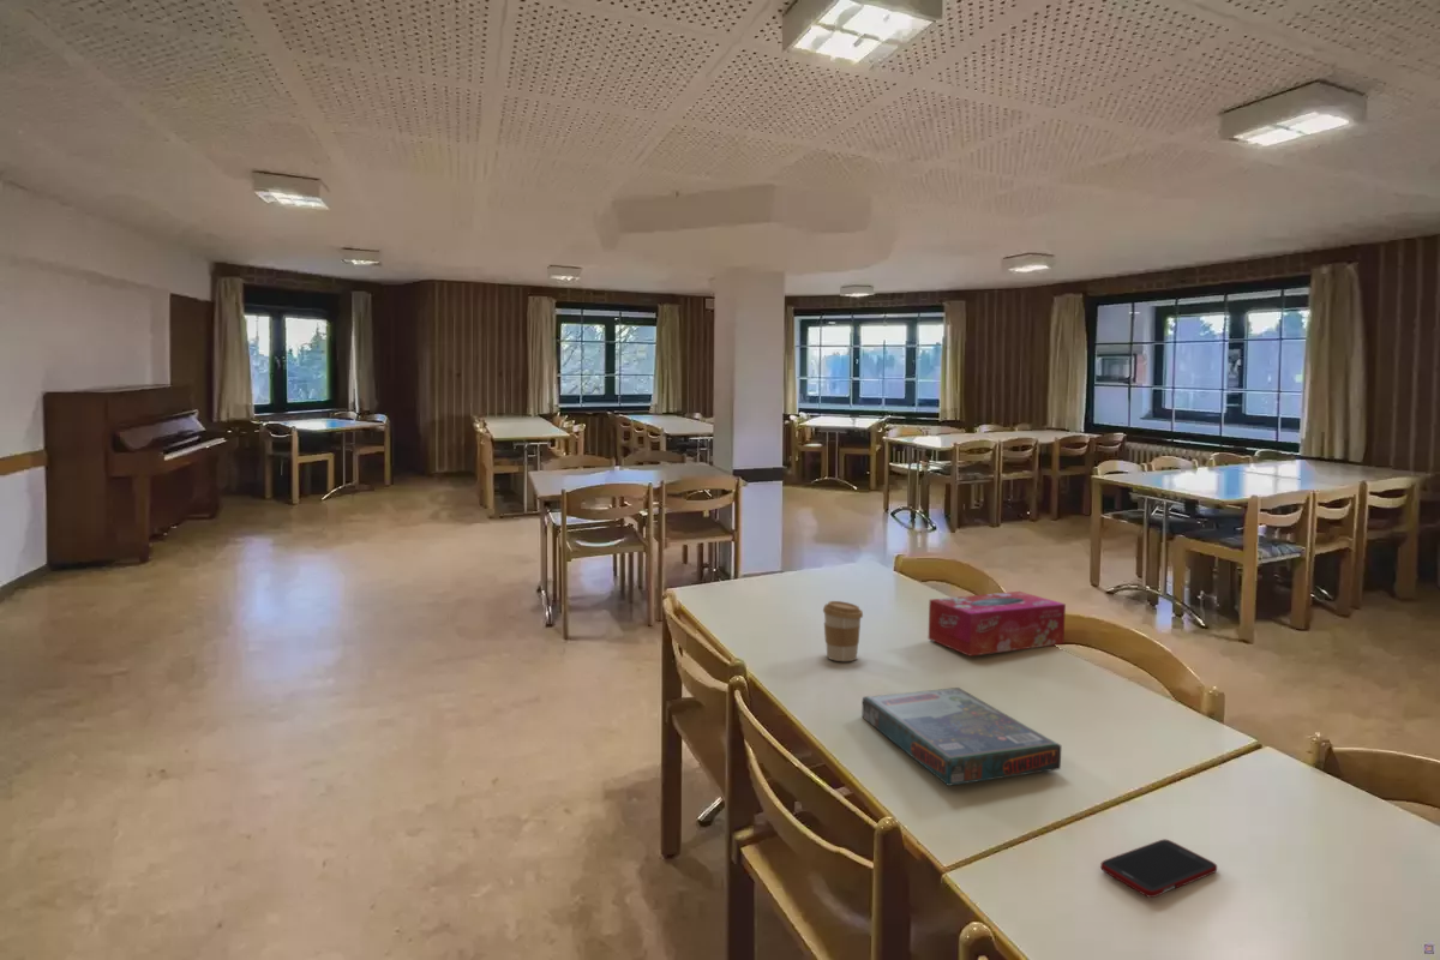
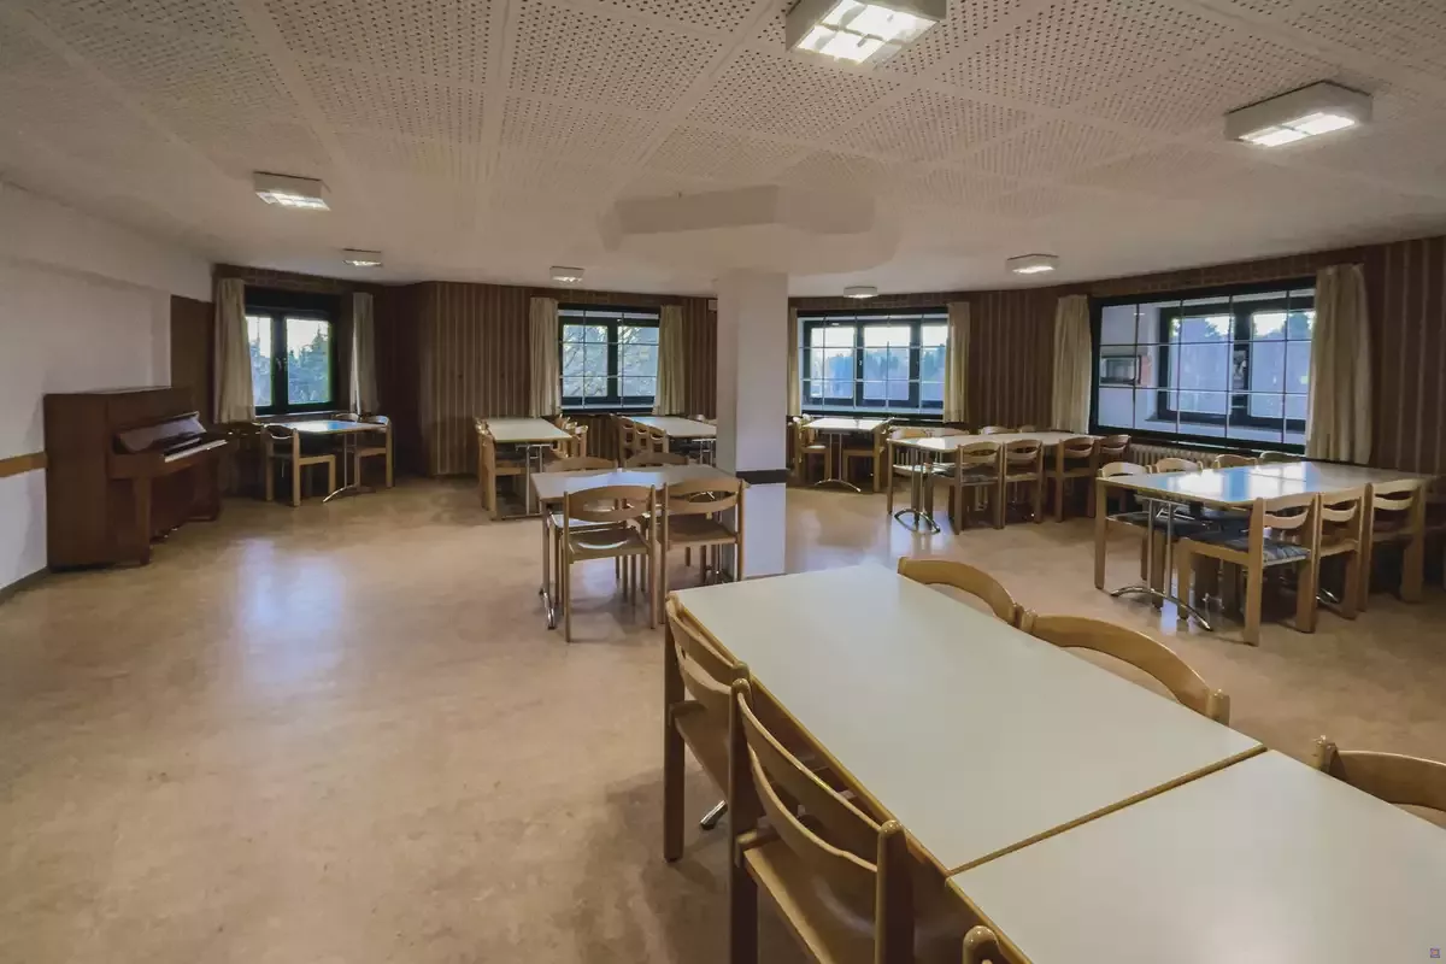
- cell phone (1158, 866)
- tissue box (996, 622)
- board game (953, 730)
- coffee cup (842, 630)
